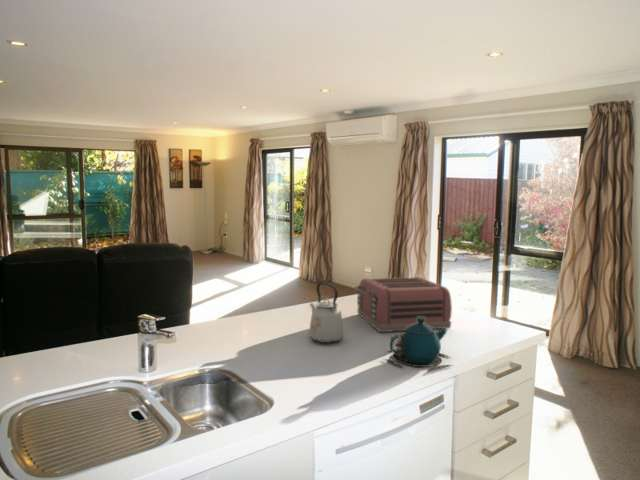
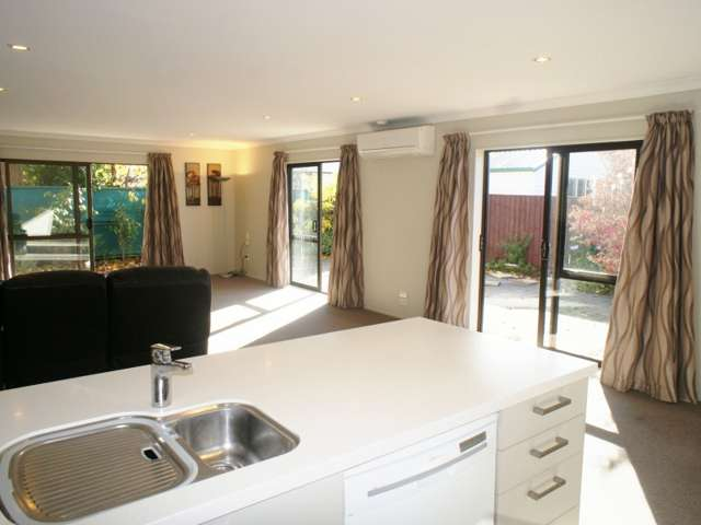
- teapot (417, 338)
- kettle (322, 310)
- toaster (398, 301)
